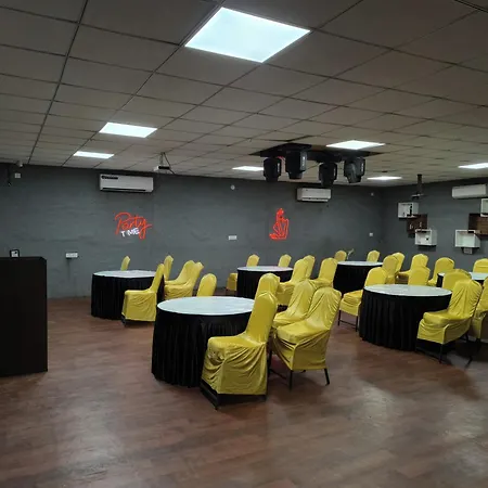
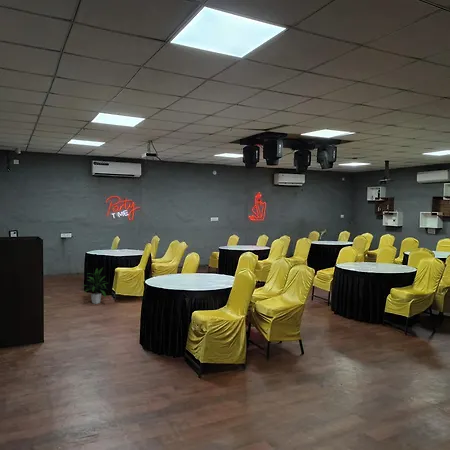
+ indoor plant (96, 285)
